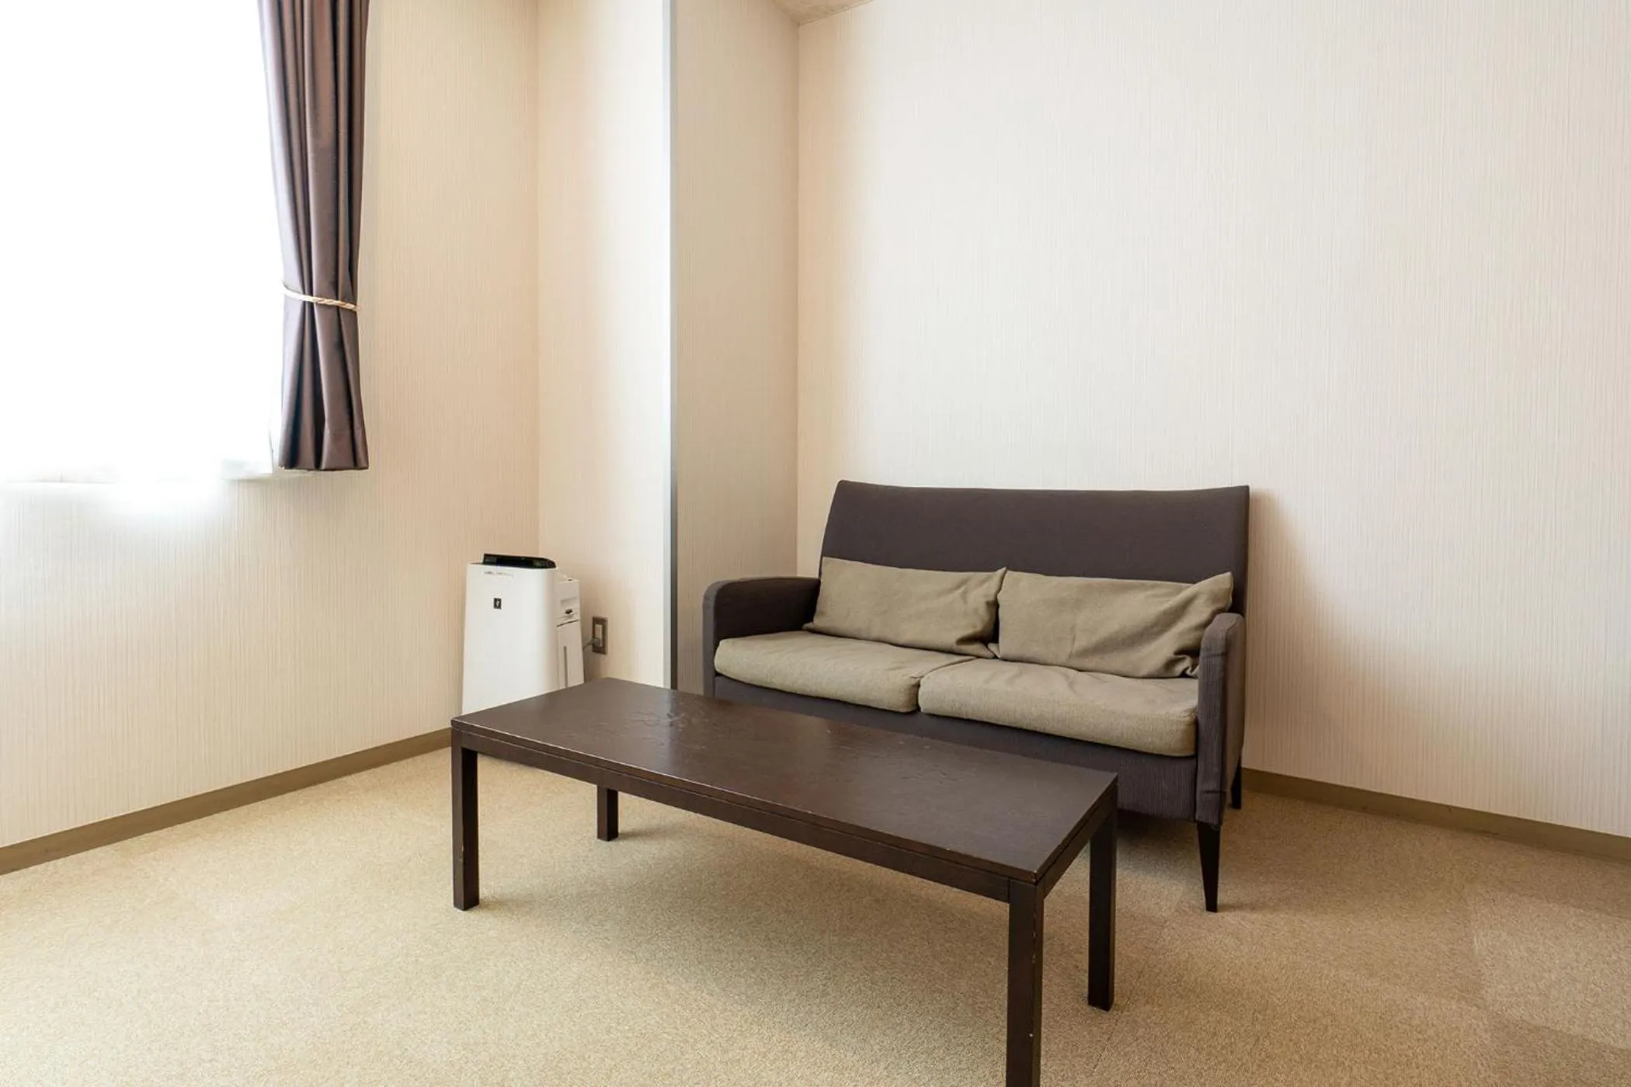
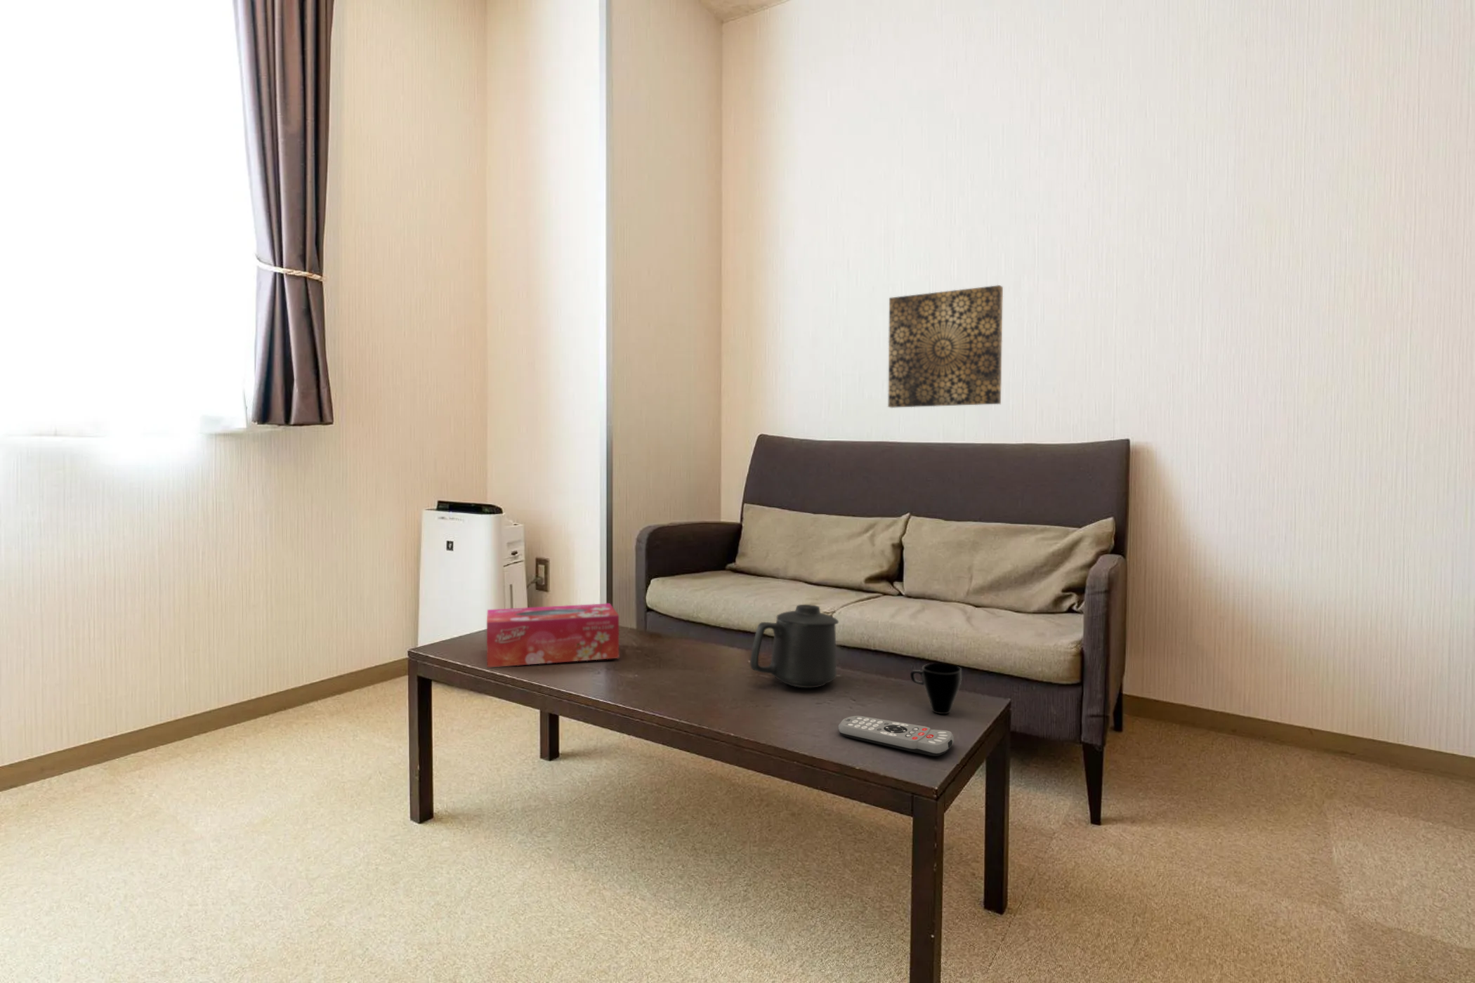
+ mug (798, 645)
+ cup (934, 688)
+ tissue box (552, 633)
+ wall art (944, 349)
+ remote control (893, 734)
